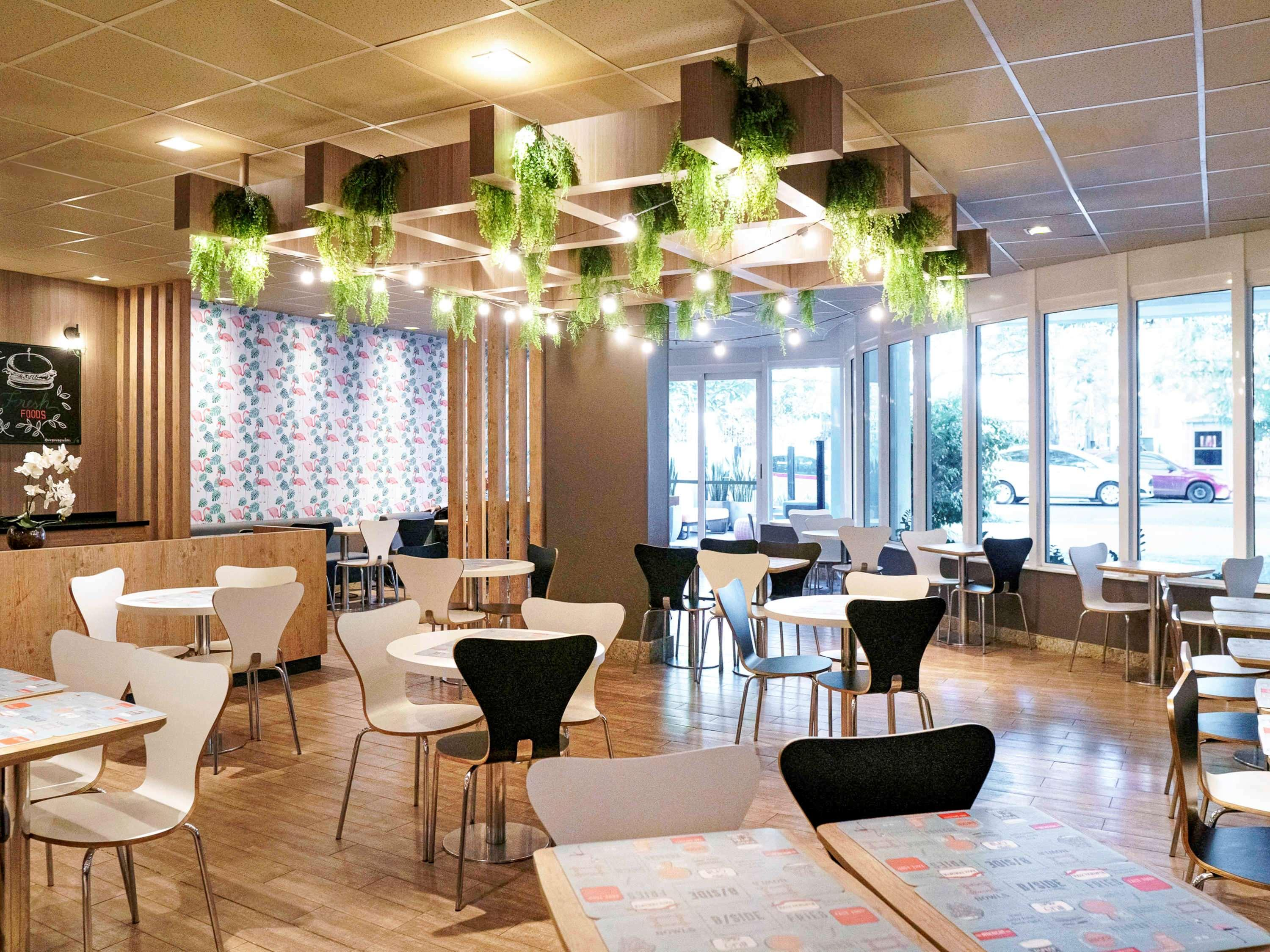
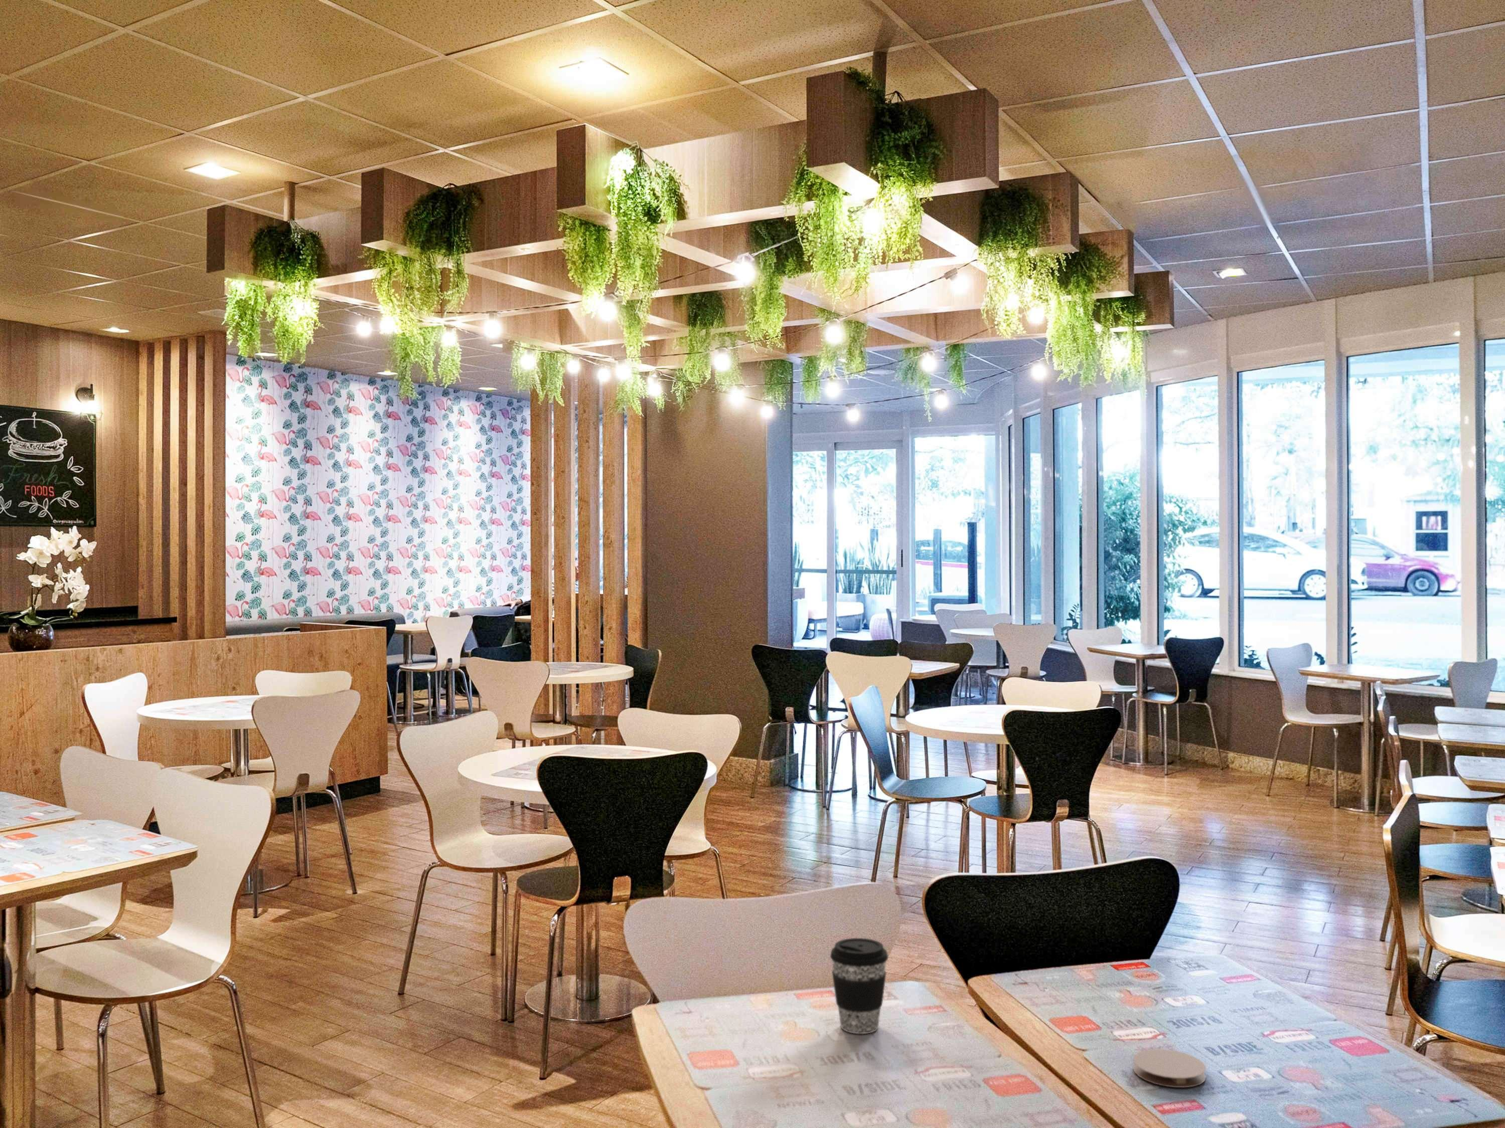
+ coffee cup (859, 986)
+ coaster (1168, 1068)
